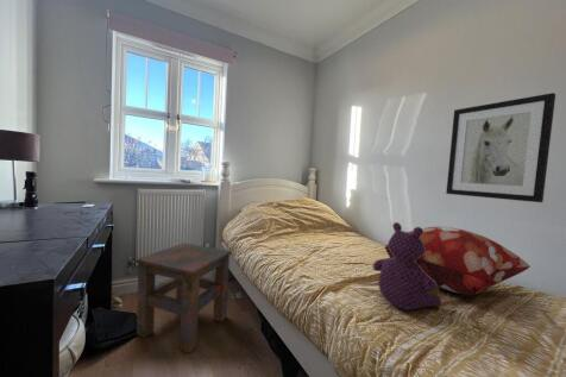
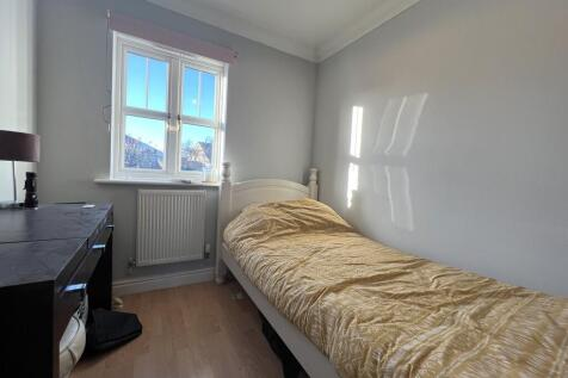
- side table (185, 290)
- decorative pillow (452, 256)
- wall art (492, 150)
- teddy bear (410, 264)
